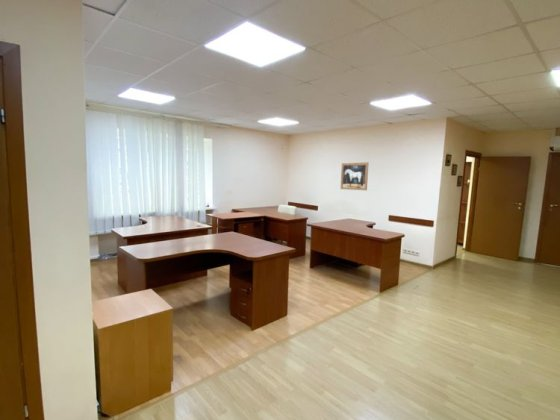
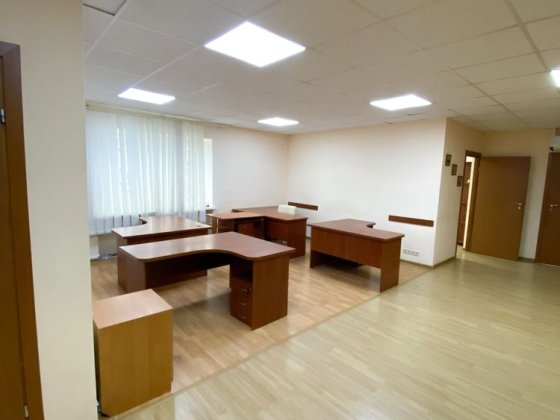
- wall art (353, 176)
